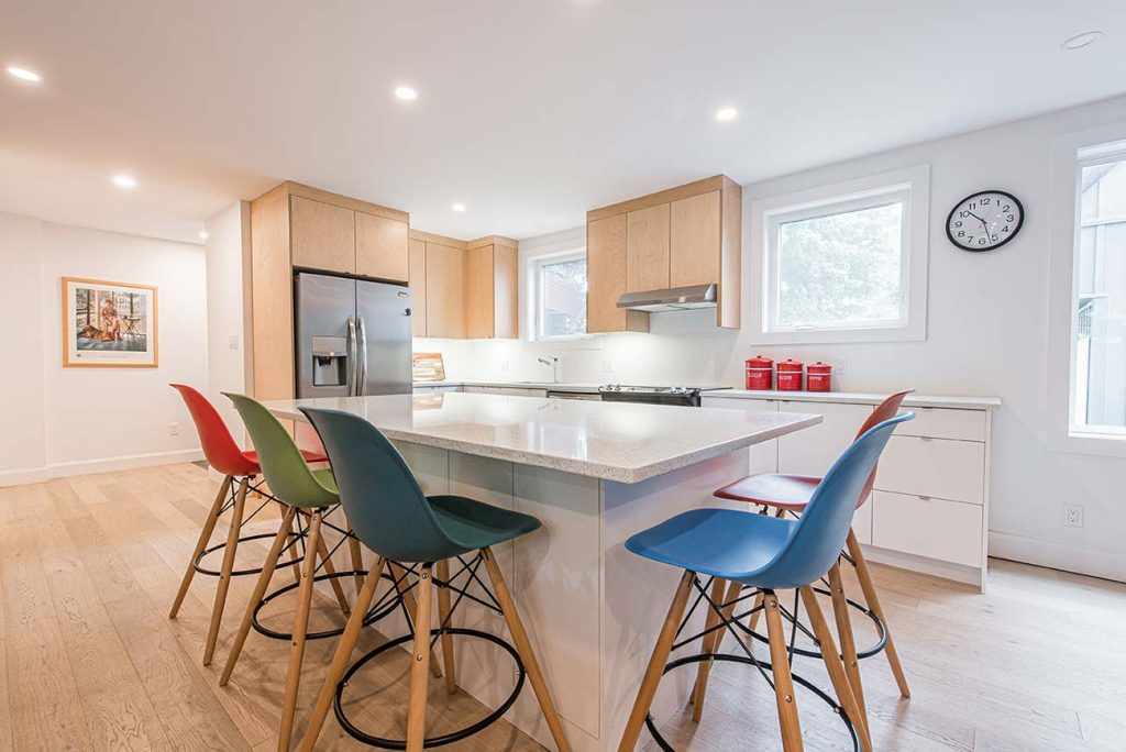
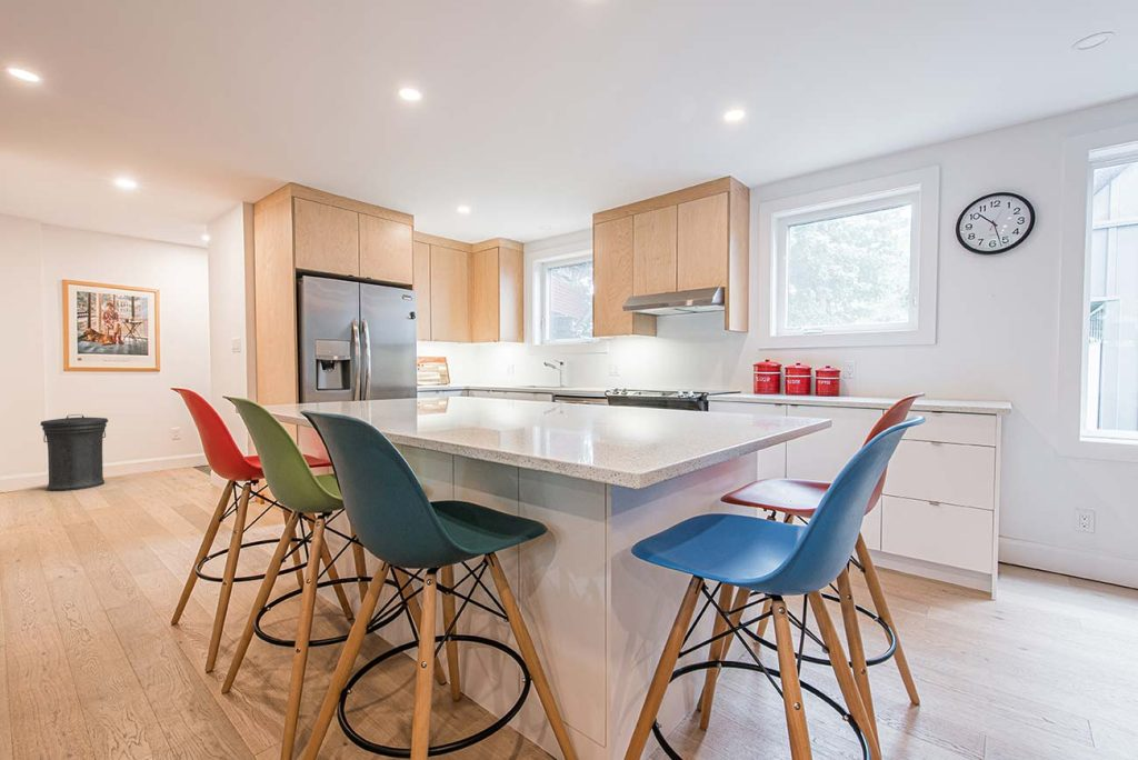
+ trash can (76, 450)
